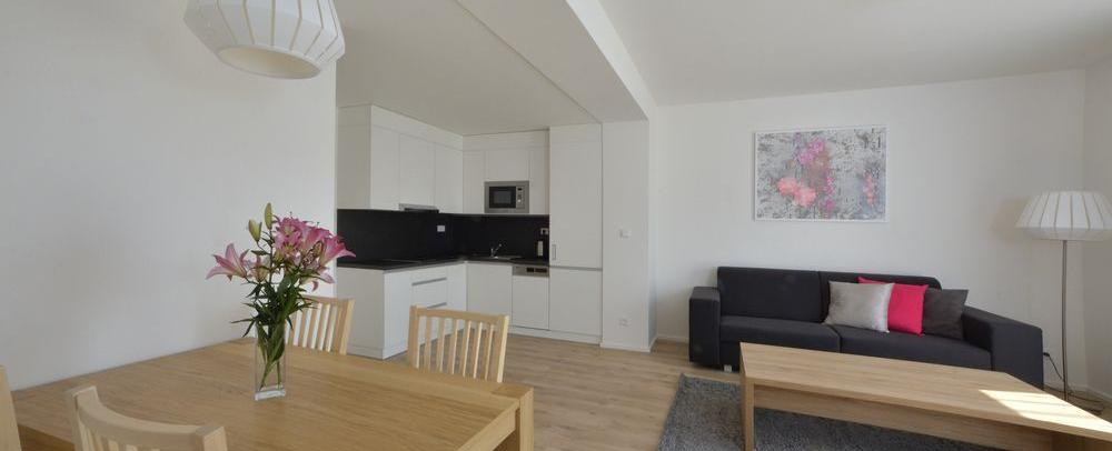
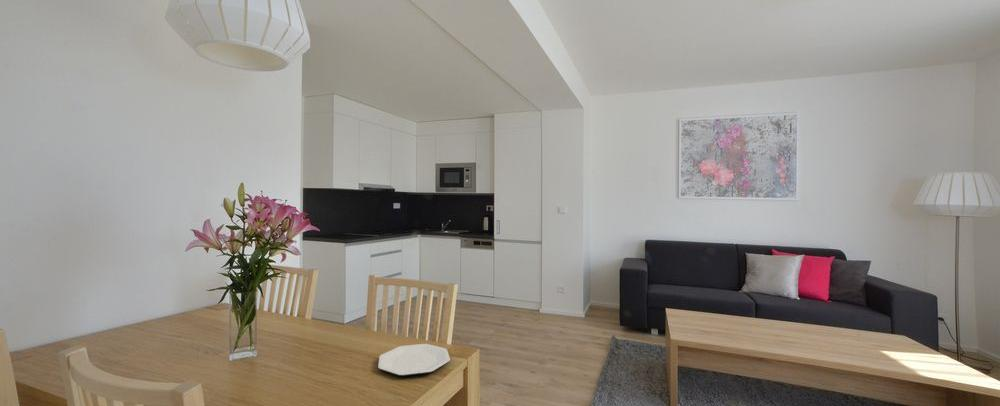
+ plate (414, 360)
